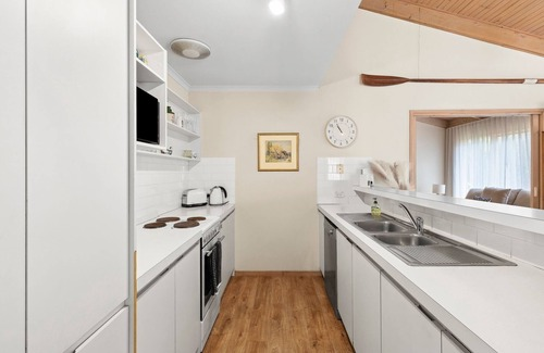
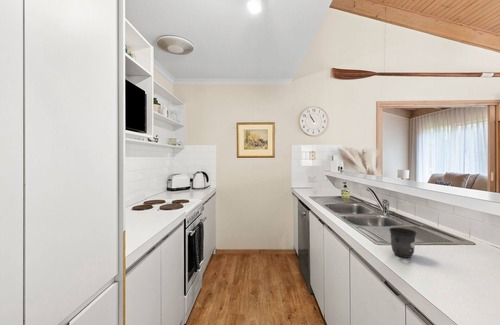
+ mug (400, 243)
